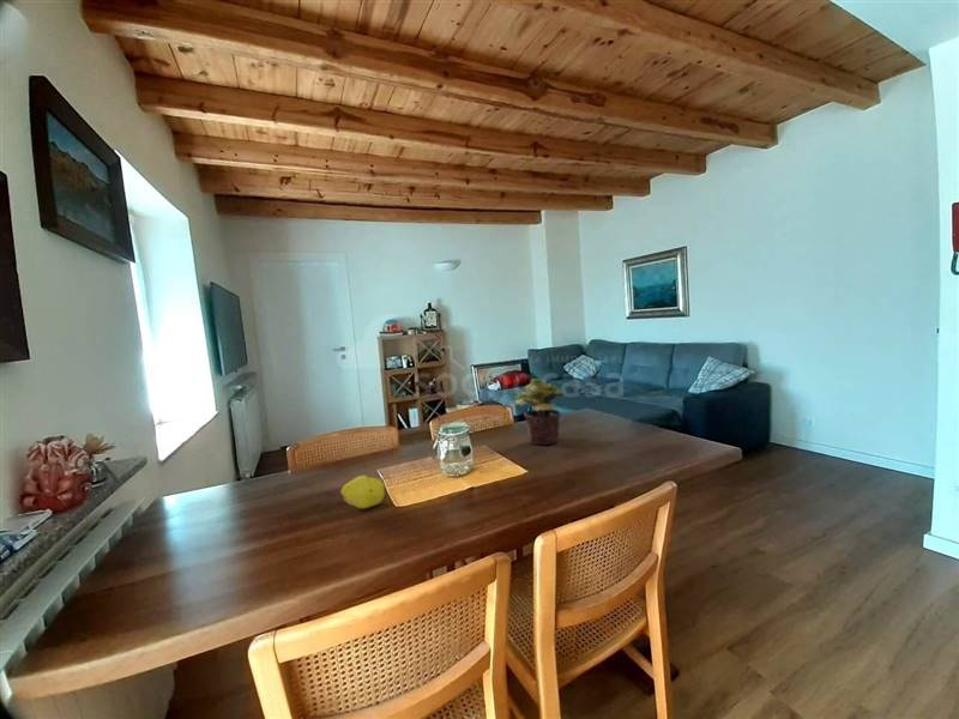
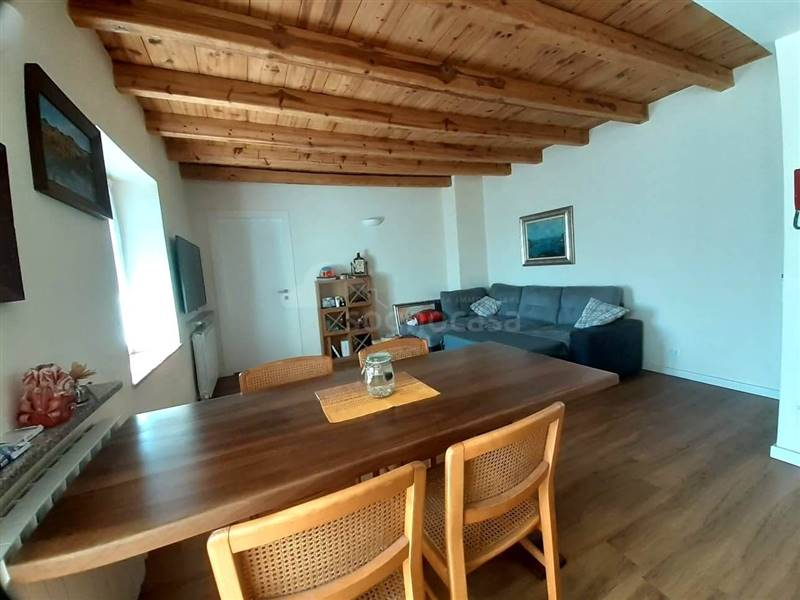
- fruit (362, 491)
- potted plant (537, 409)
